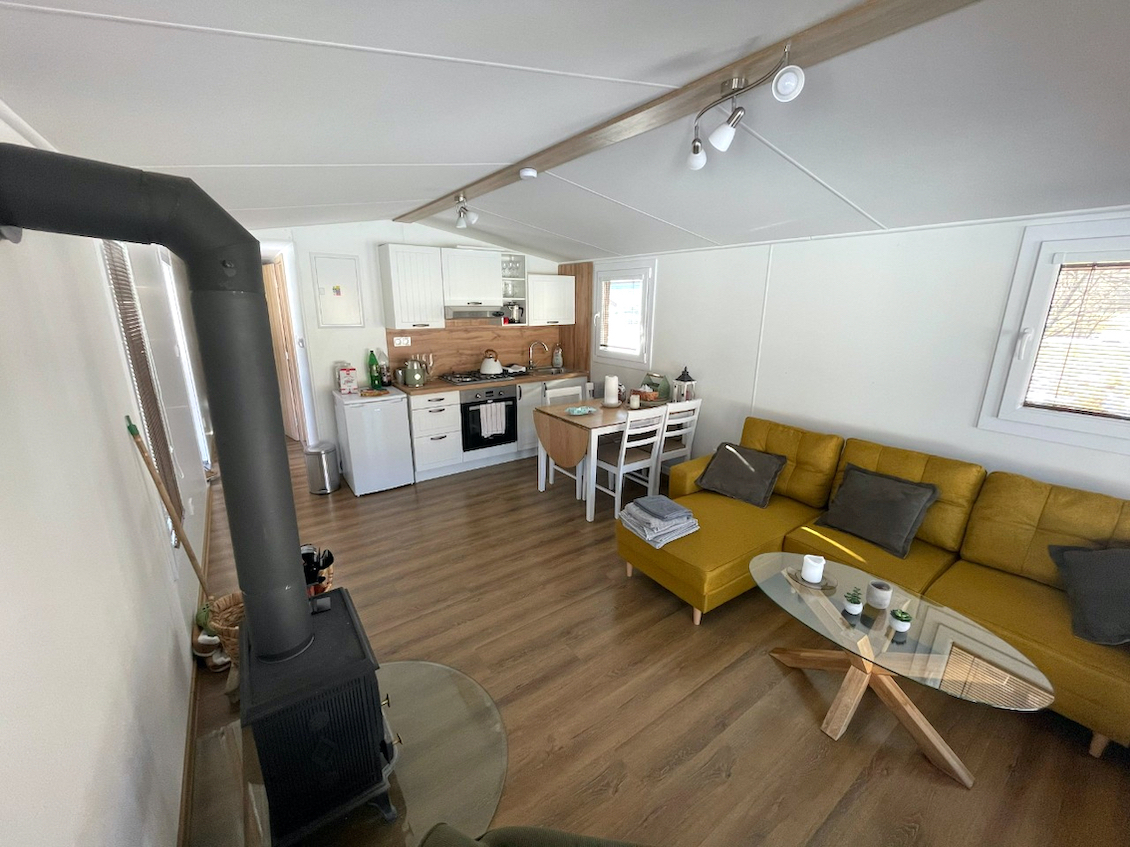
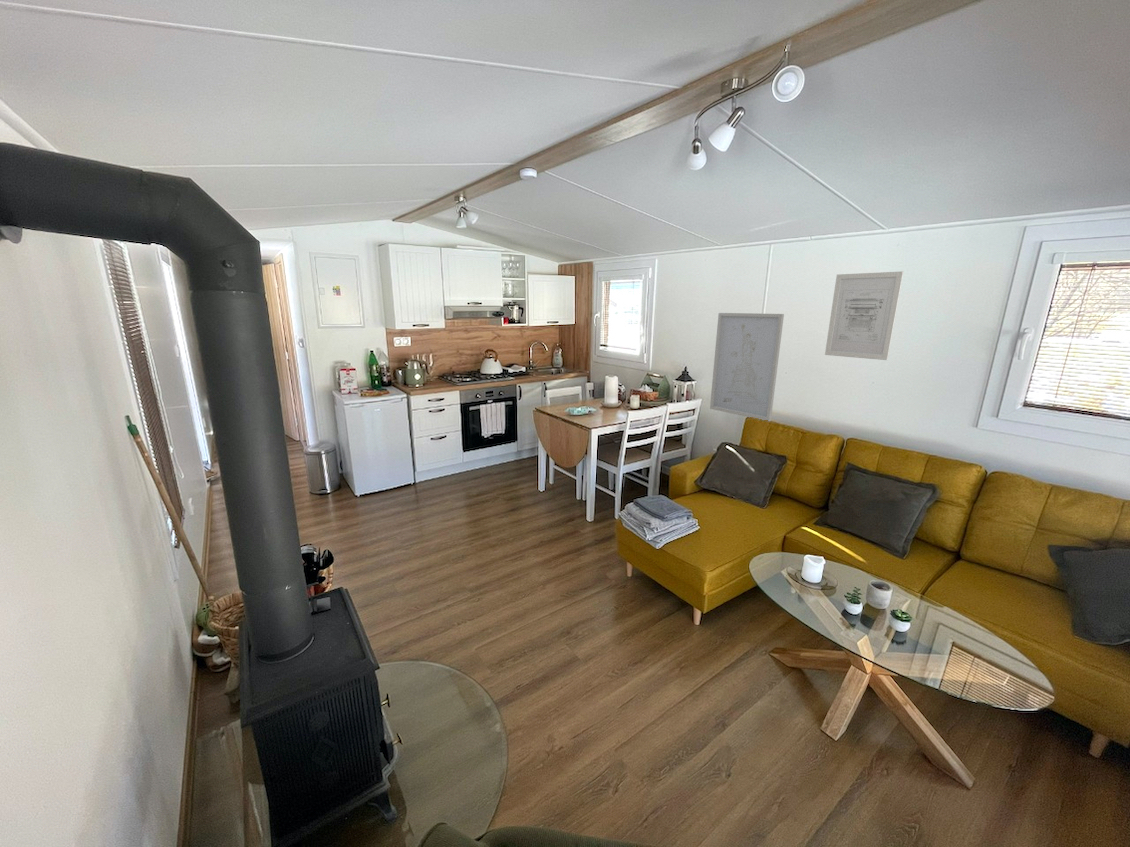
+ wall art (861, 316)
+ wall art (743, 365)
